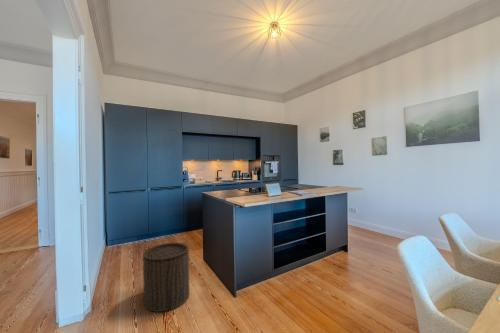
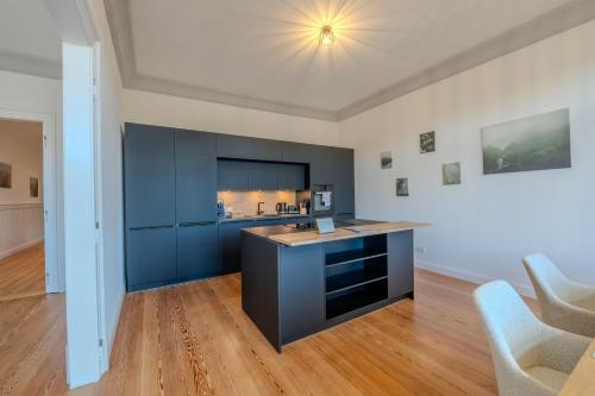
- stool (167, 273)
